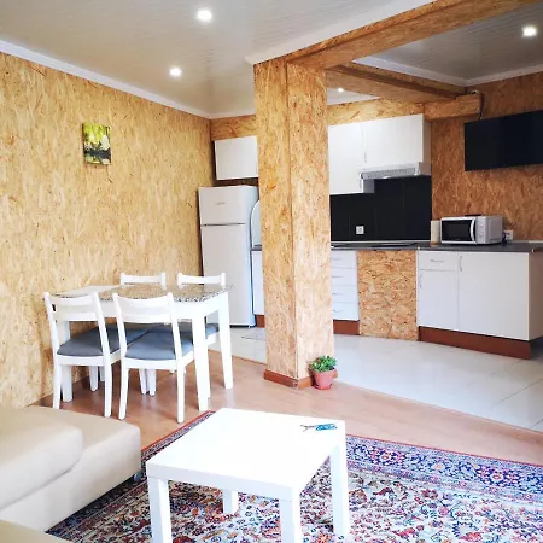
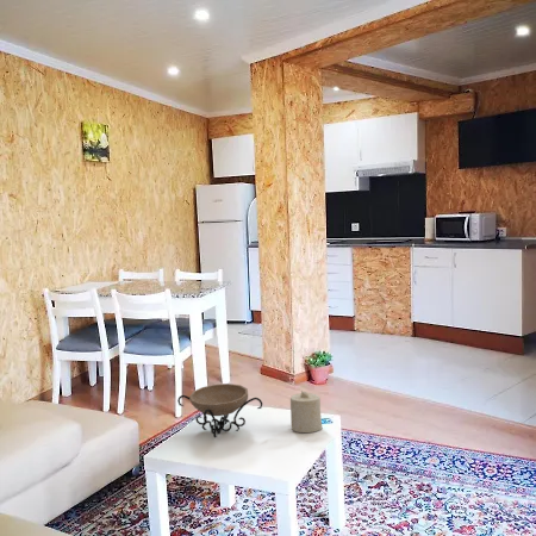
+ candle (305, 409)
+ decorative bowl (219, 412)
